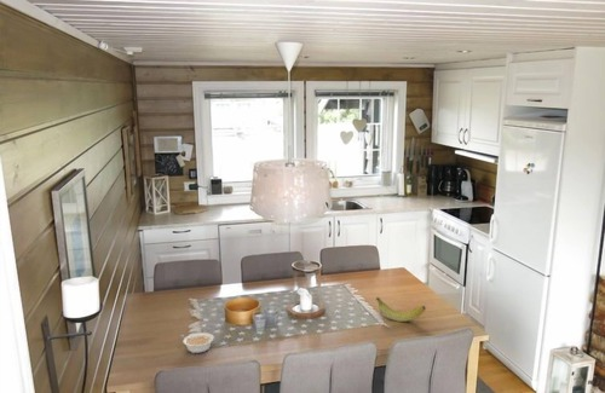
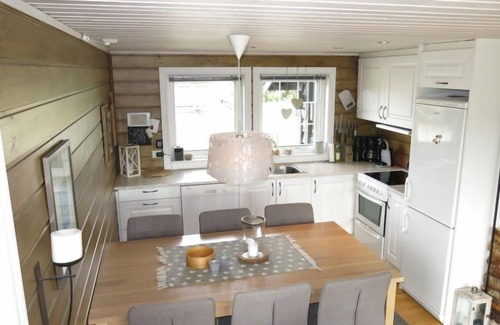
- fruit (399, 312)
- legume (197, 342)
